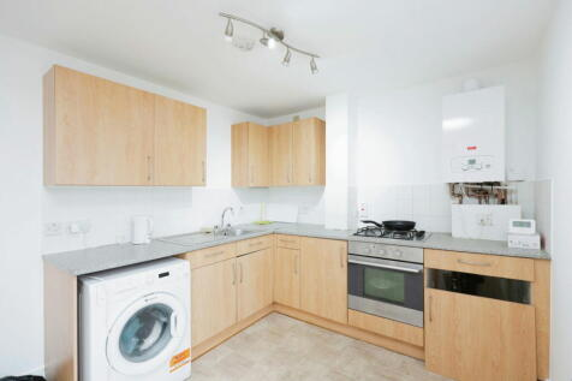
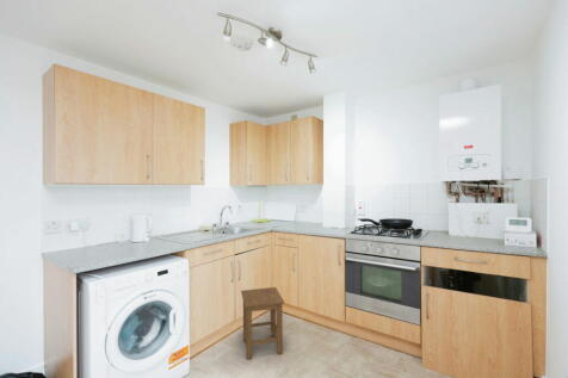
+ stool (261, 322)
